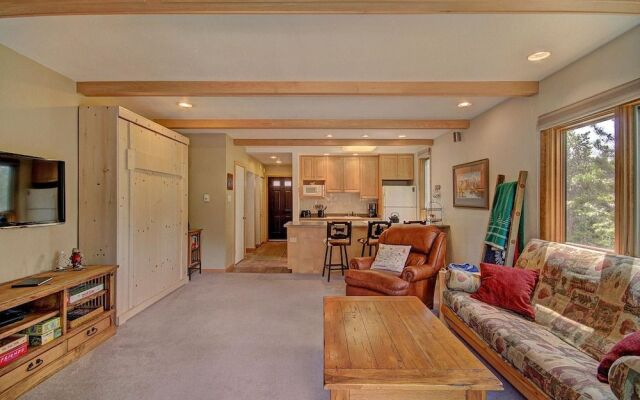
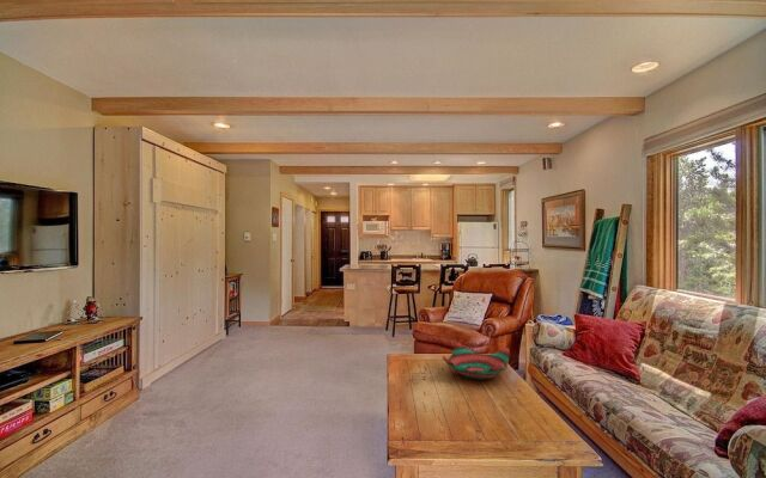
+ decorative bowl (476, 362)
